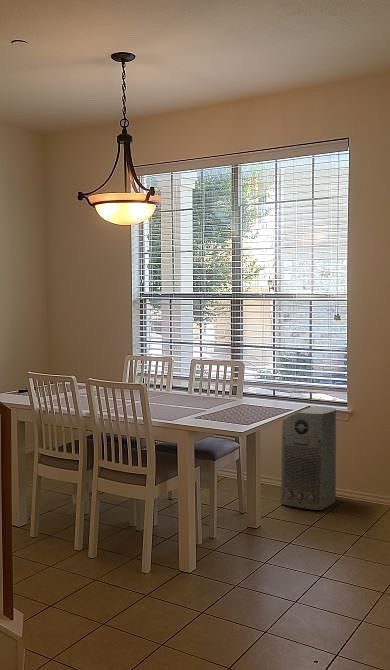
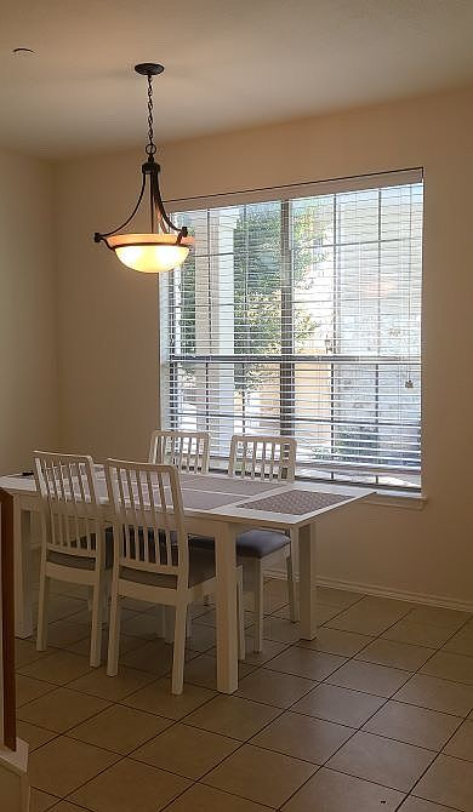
- air purifier (311, 455)
